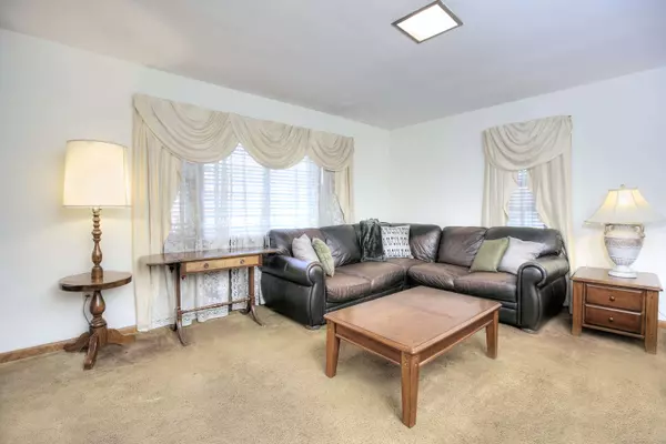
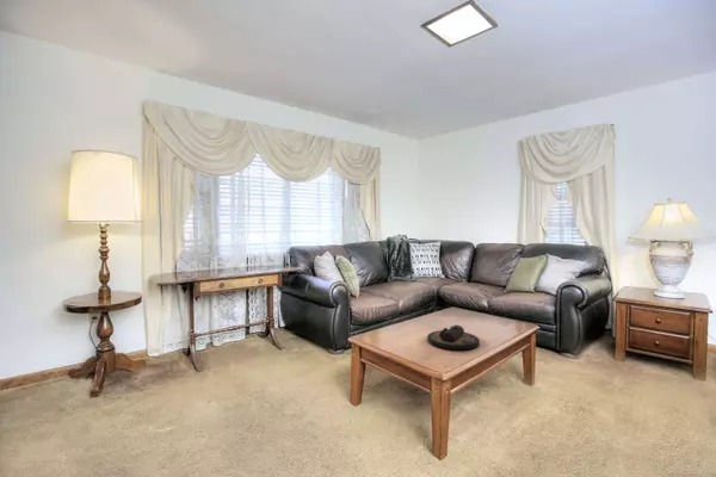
+ decorative bowl (452, 334)
